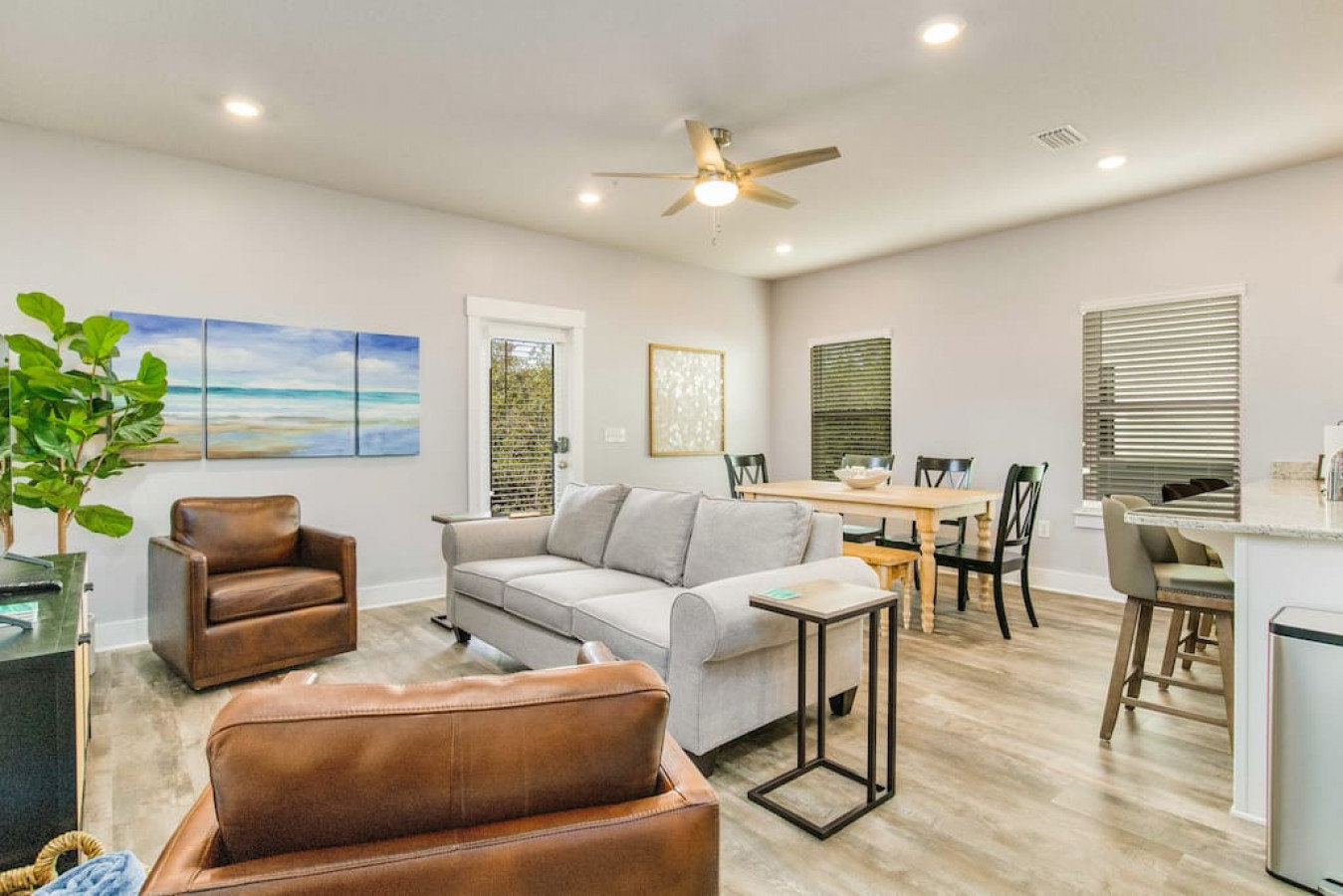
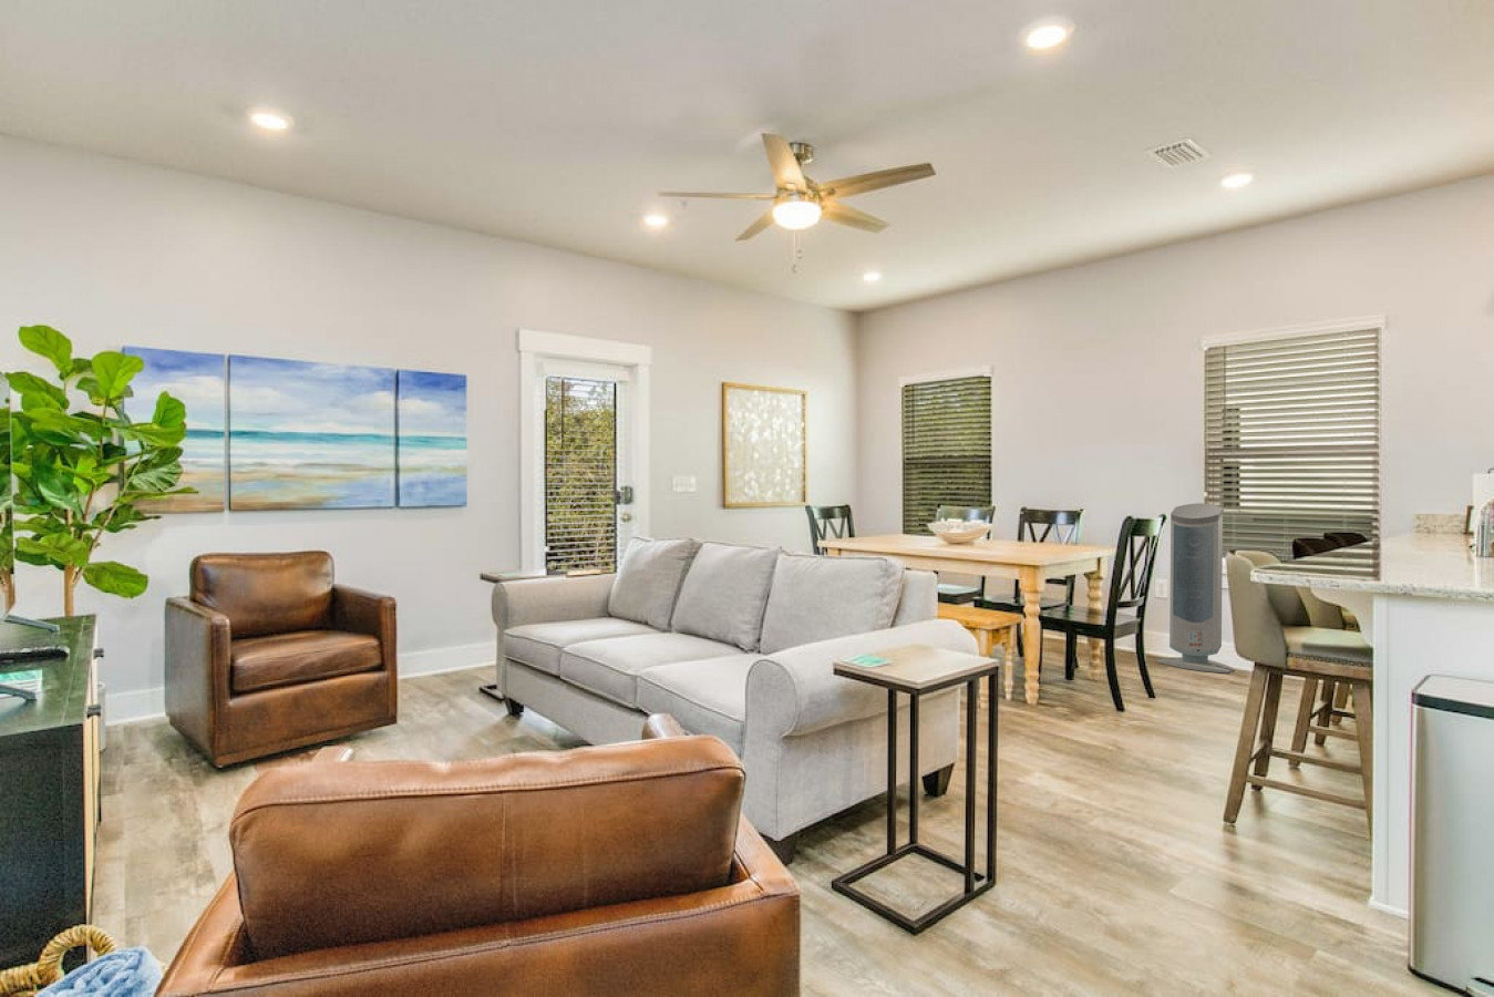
+ air purifier (1195, 584)
